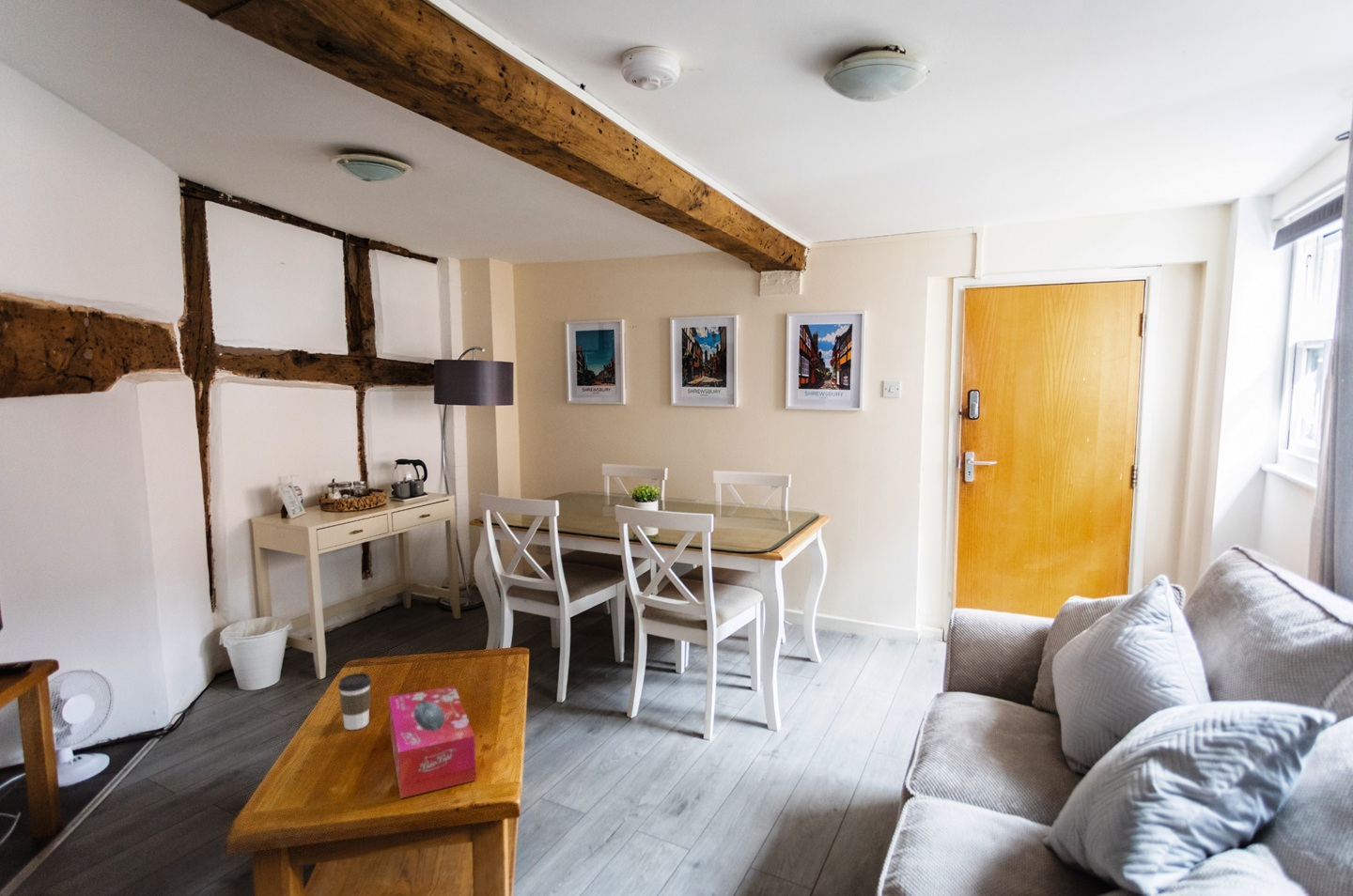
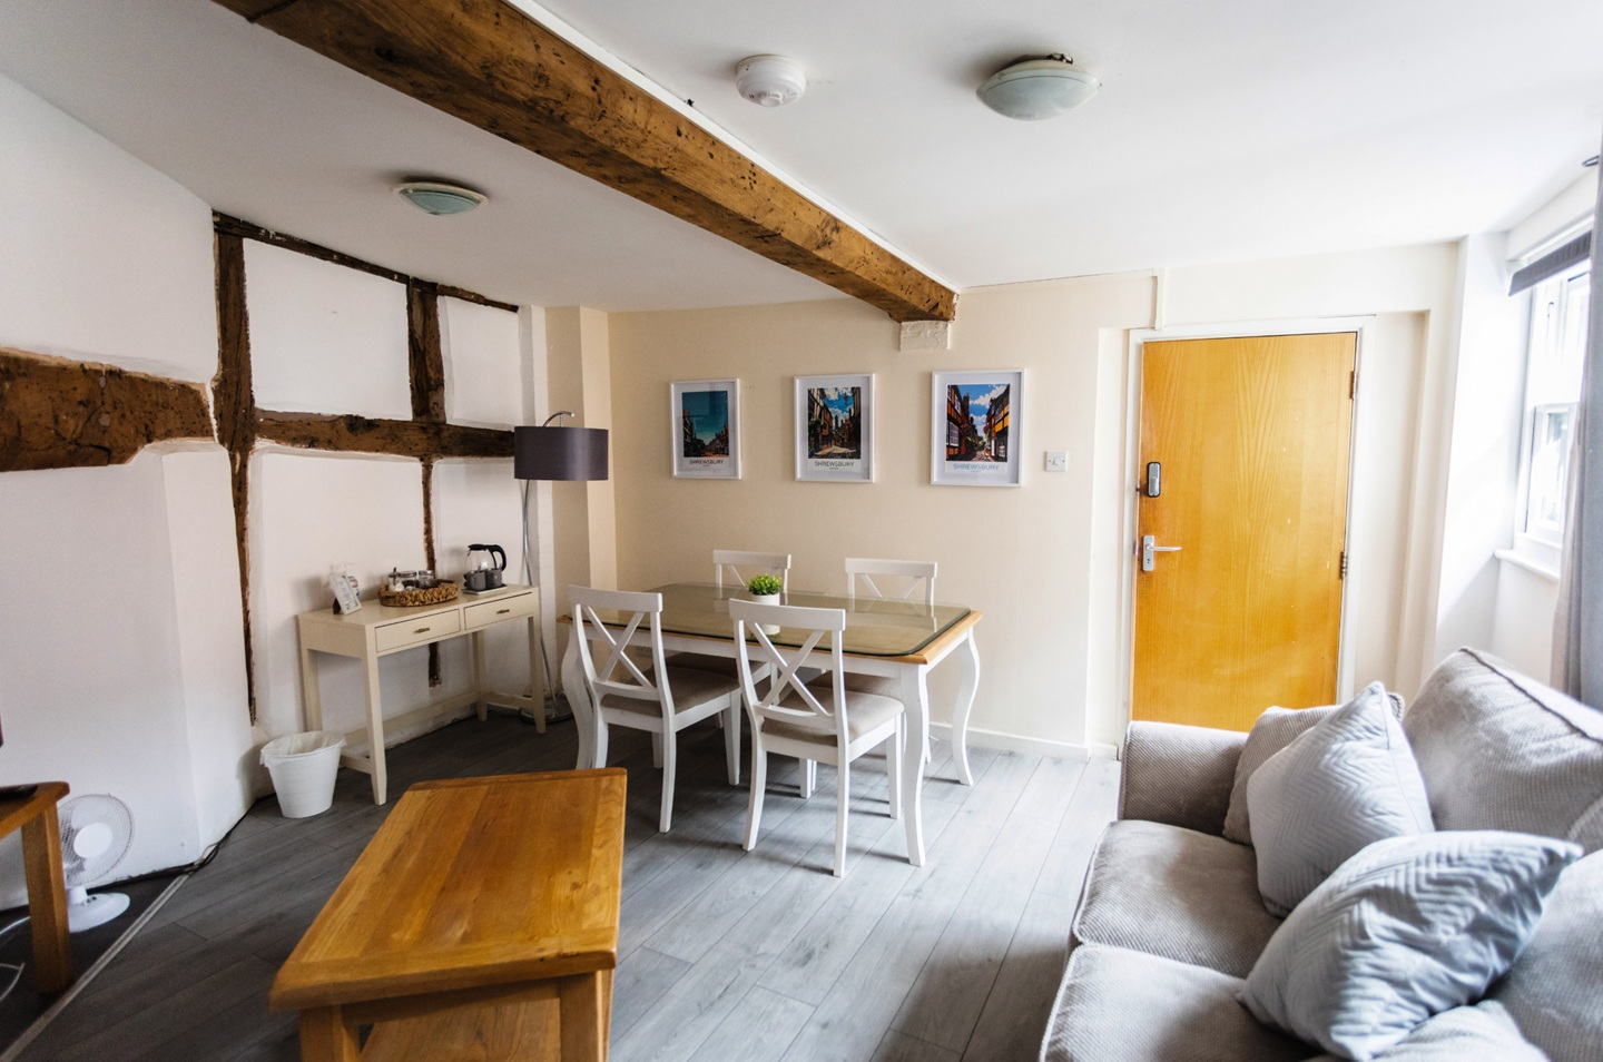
- coffee cup (355, 702)
- tissue box (429, 735)
